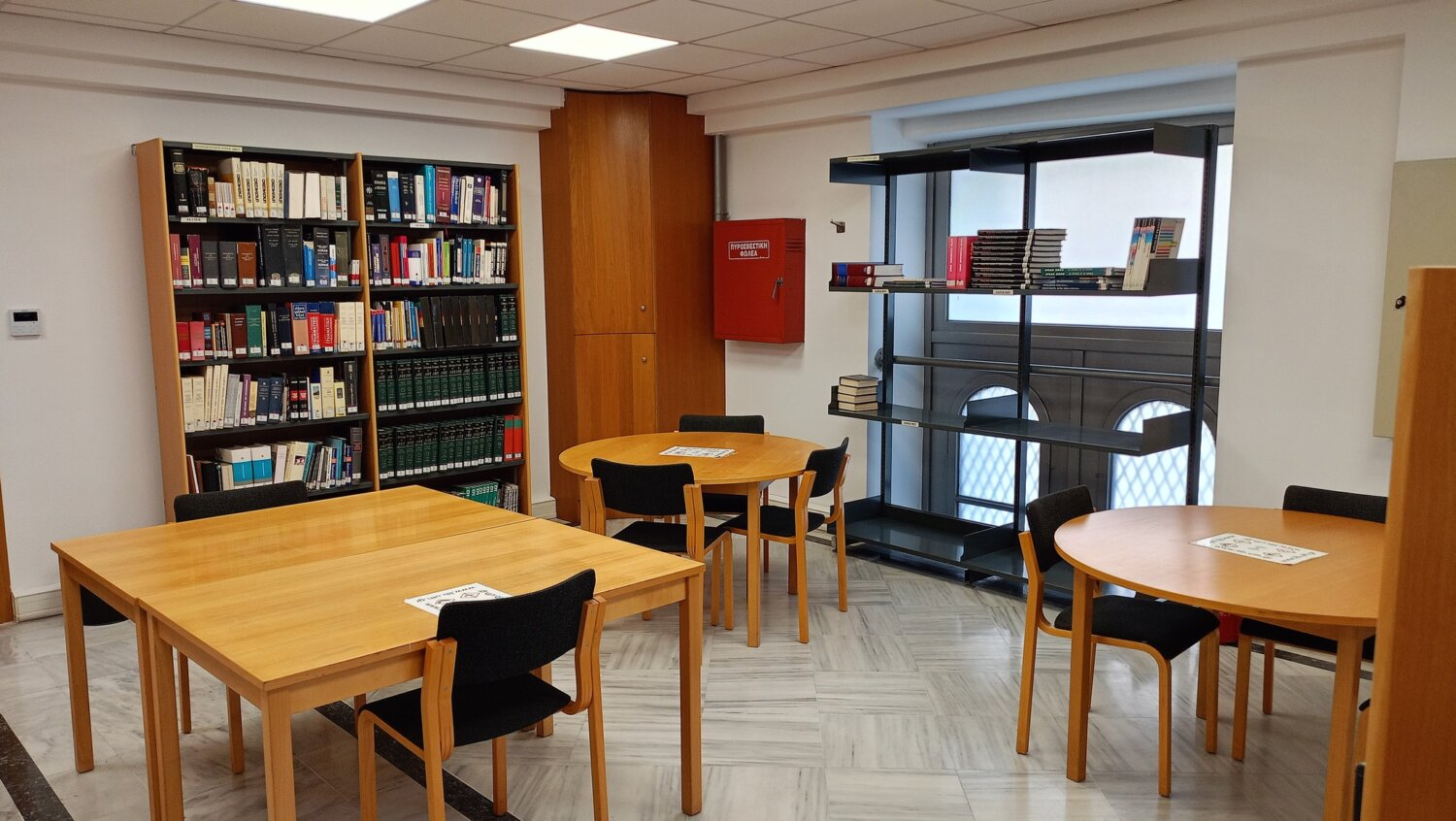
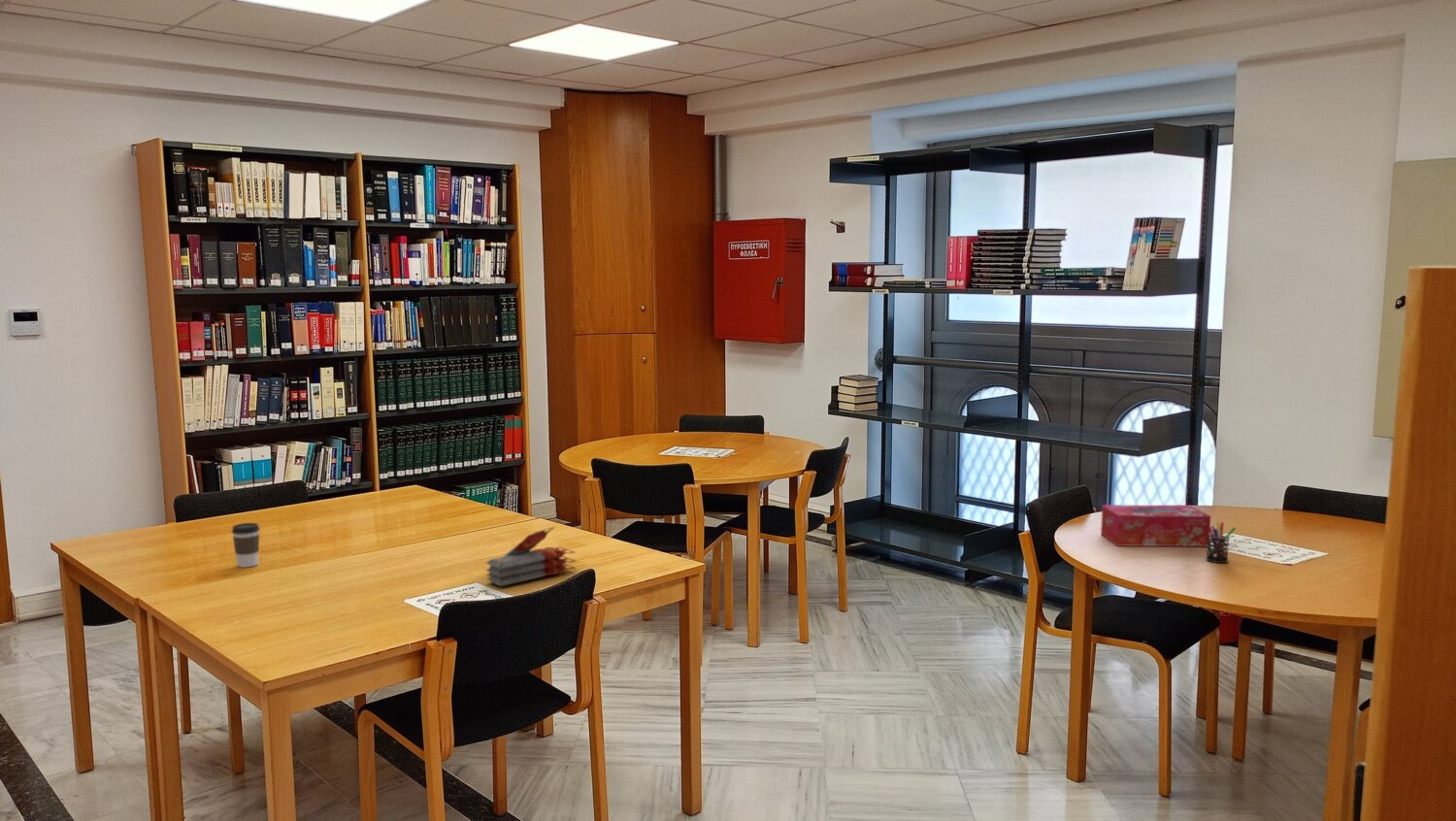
+ snack packets (524, 549)
+ coffee cup (247, 544)
+ pen holder (1220, 541)
+ tissue box (1154, 525)
